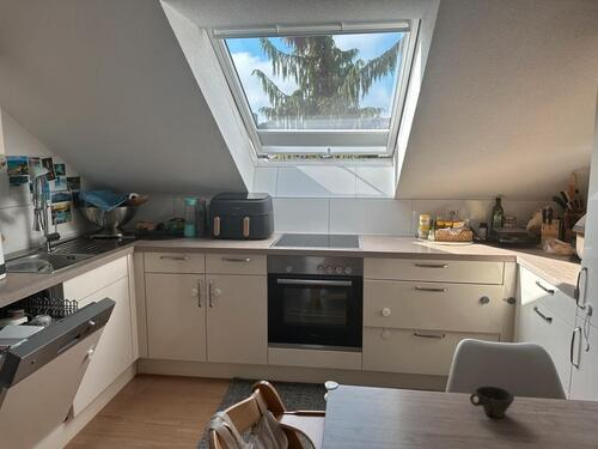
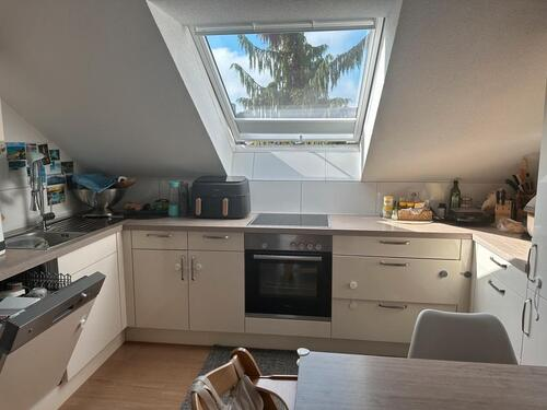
- cup (490, 401)
